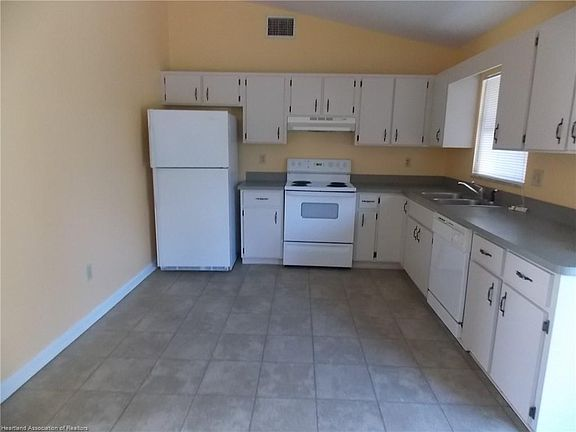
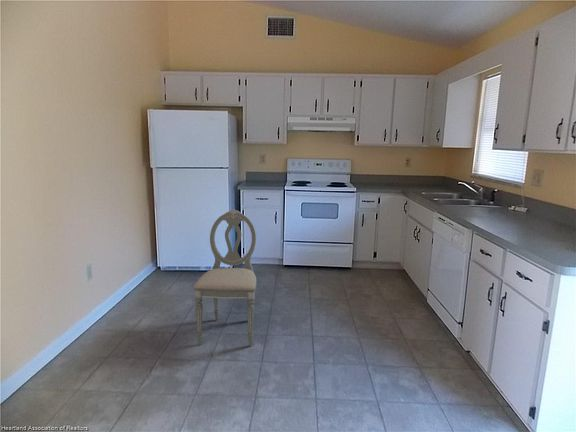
+ dining chair (229, 274)
